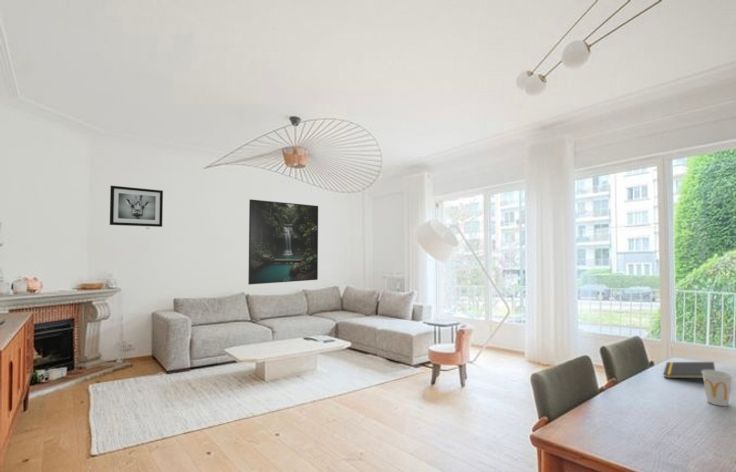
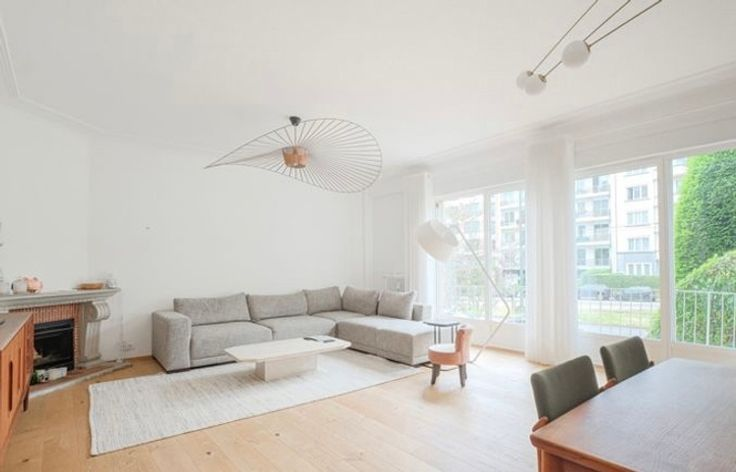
- notepad (689, 369)
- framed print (285, 242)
- cup (717, 388)
- wall art (137, 207)
